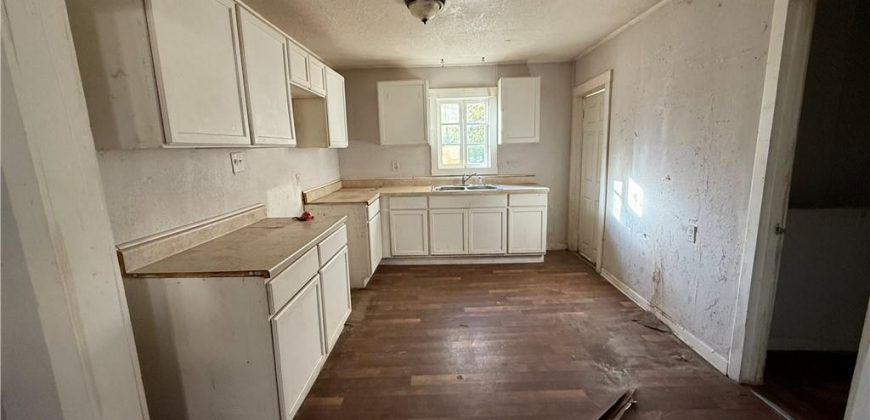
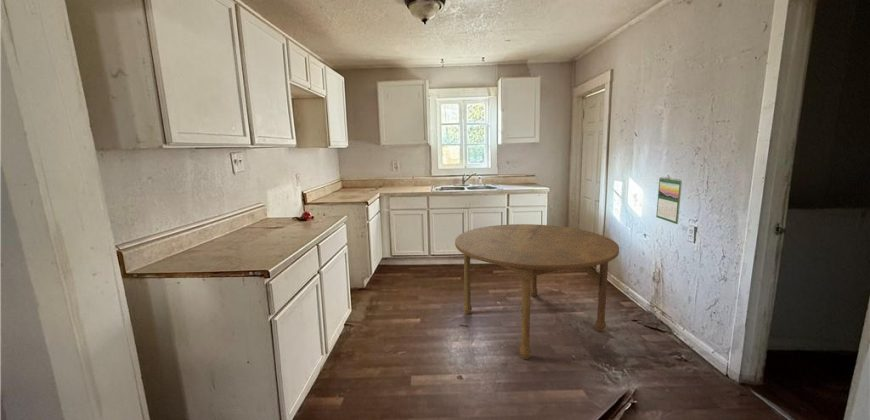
+ dining table (531, 281)
+ calendar (668, 199)
